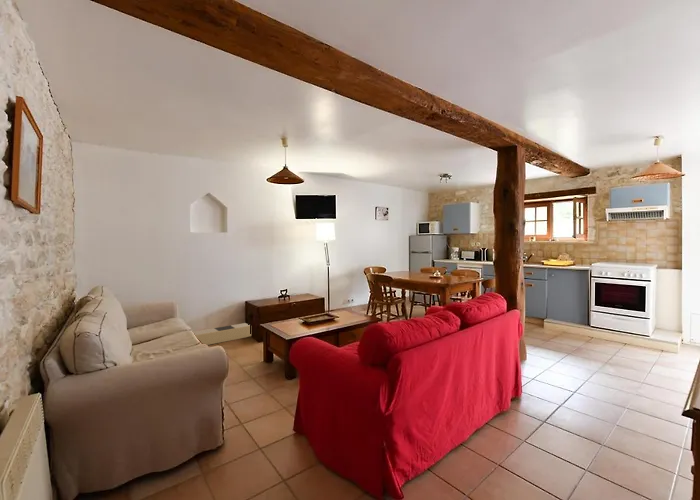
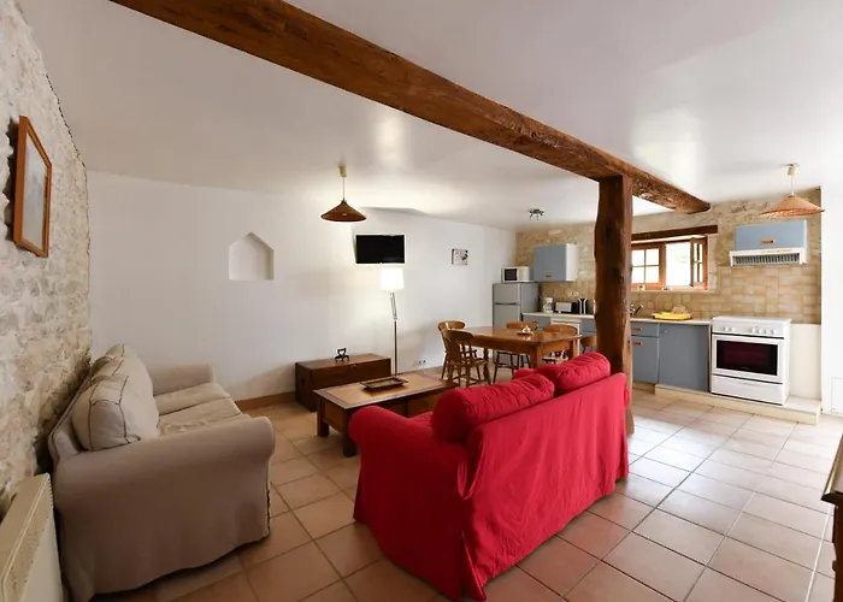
- speaker (217, 334)
